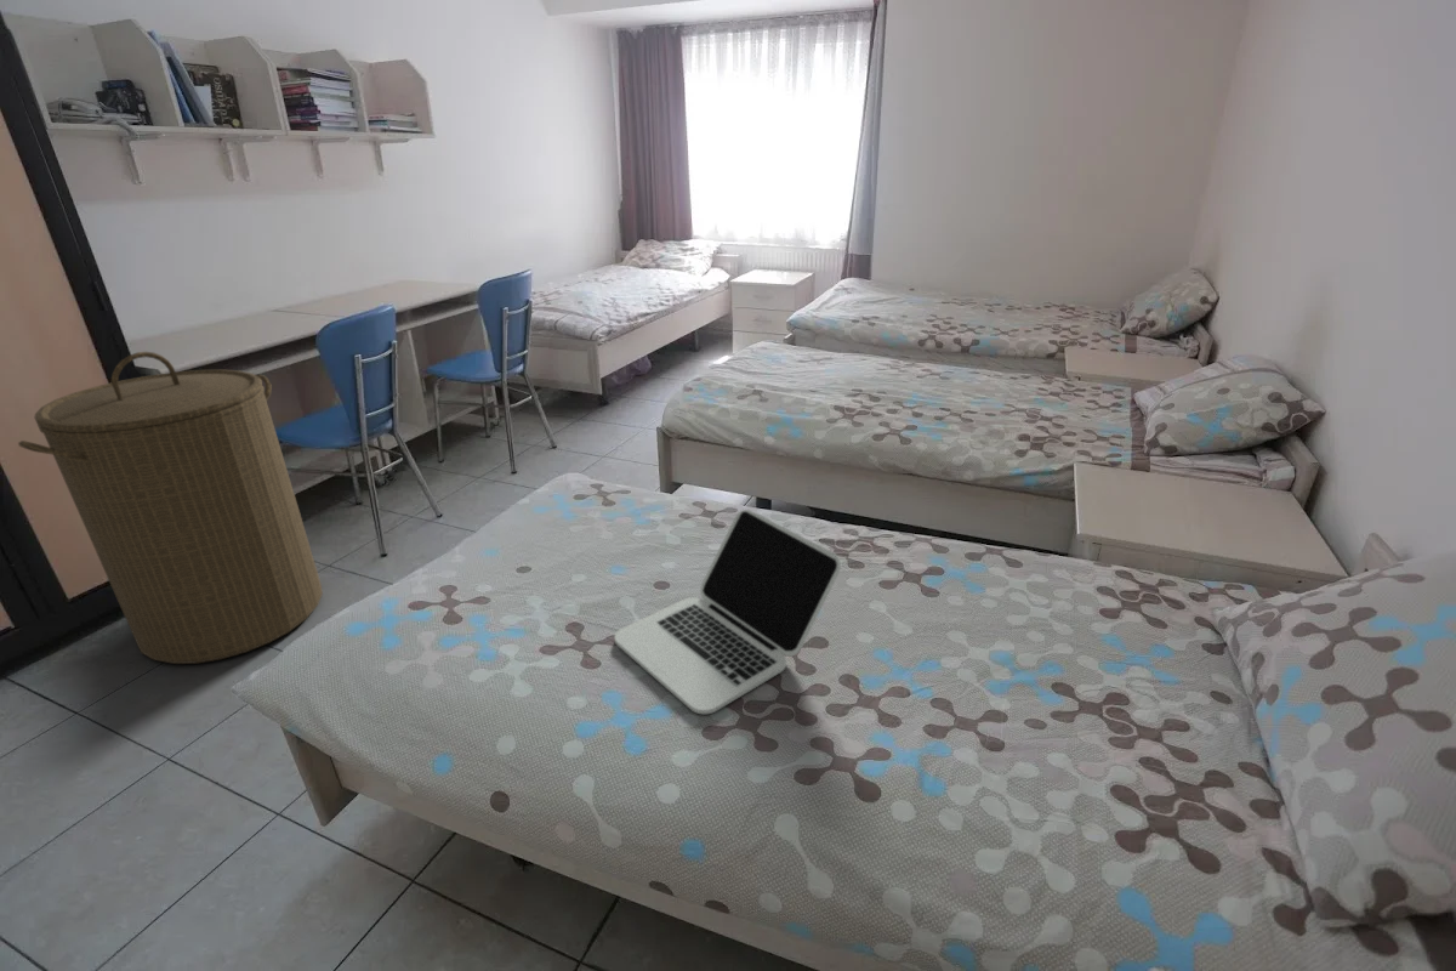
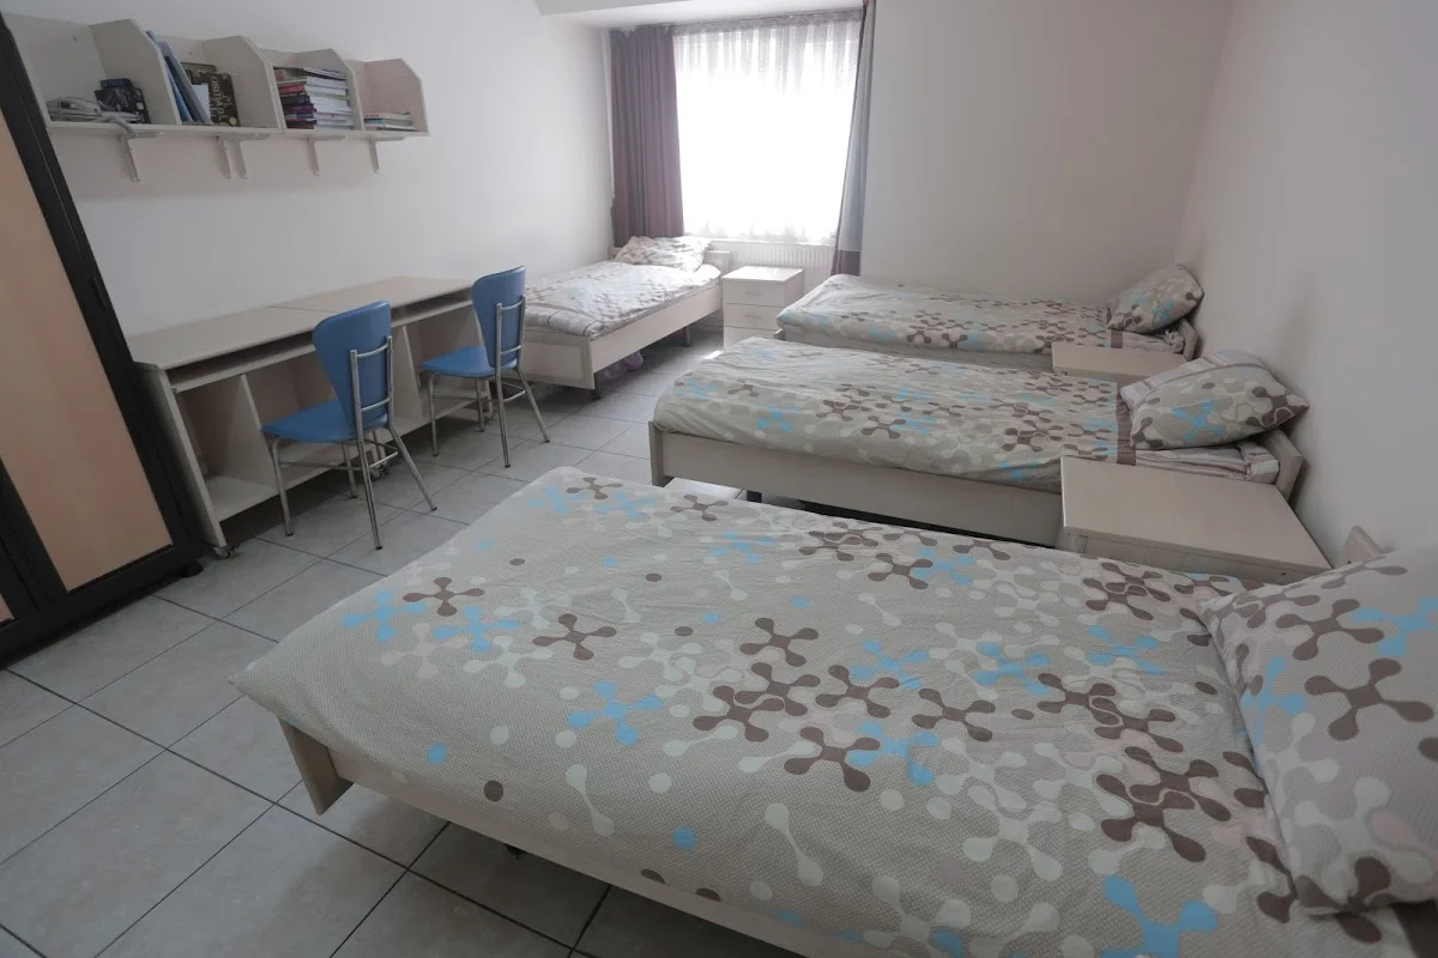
- laptop (723, 600)
- laundry hamper (192, 494)
